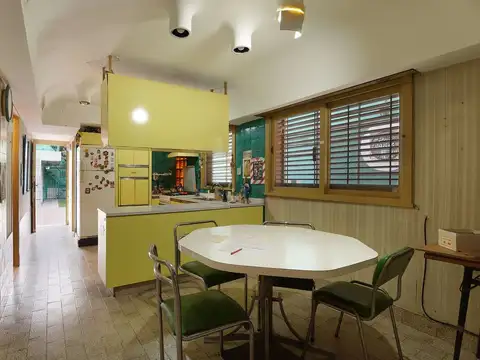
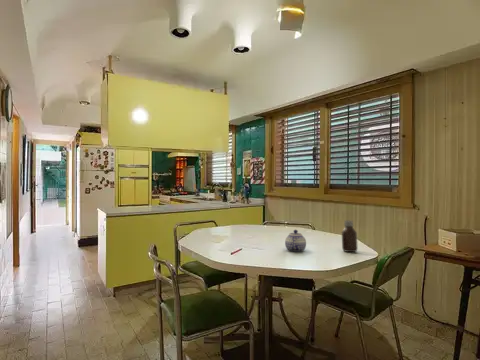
+ bottle (349, 235)
+ teapot (295, 239)
